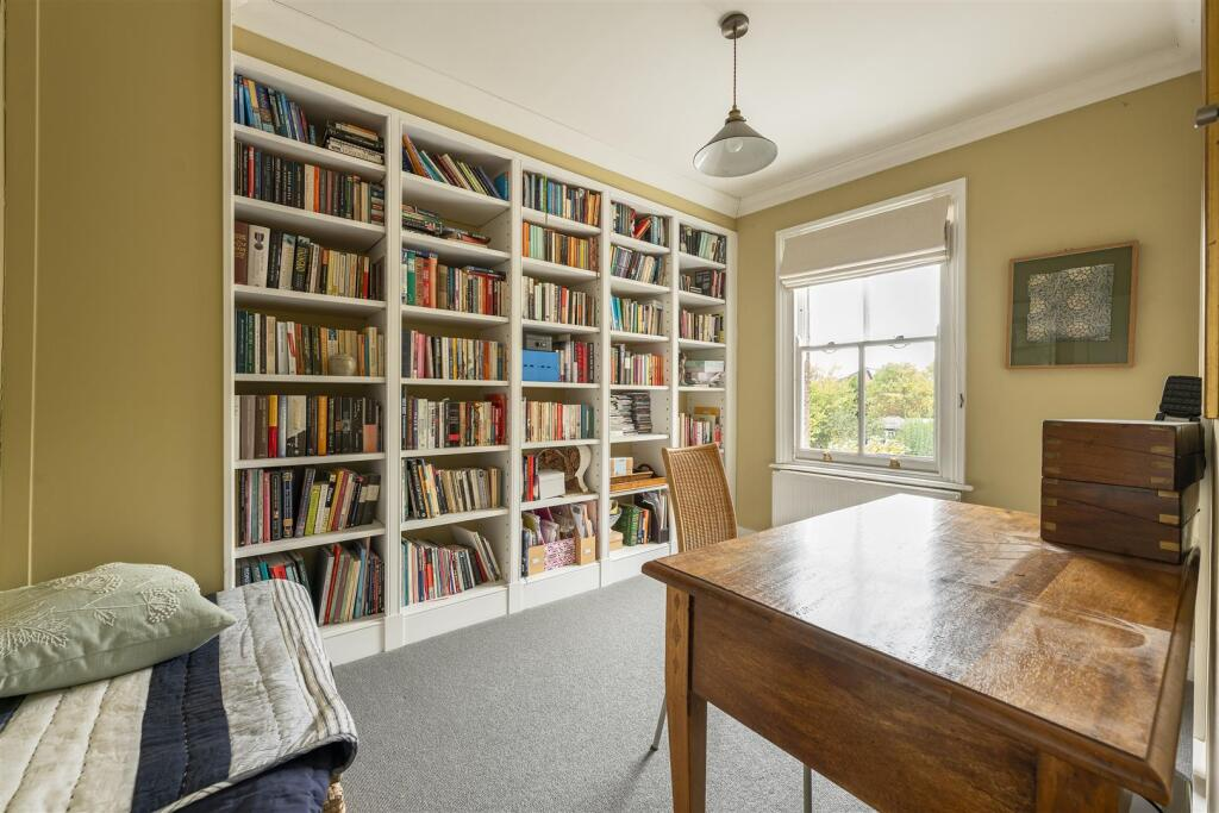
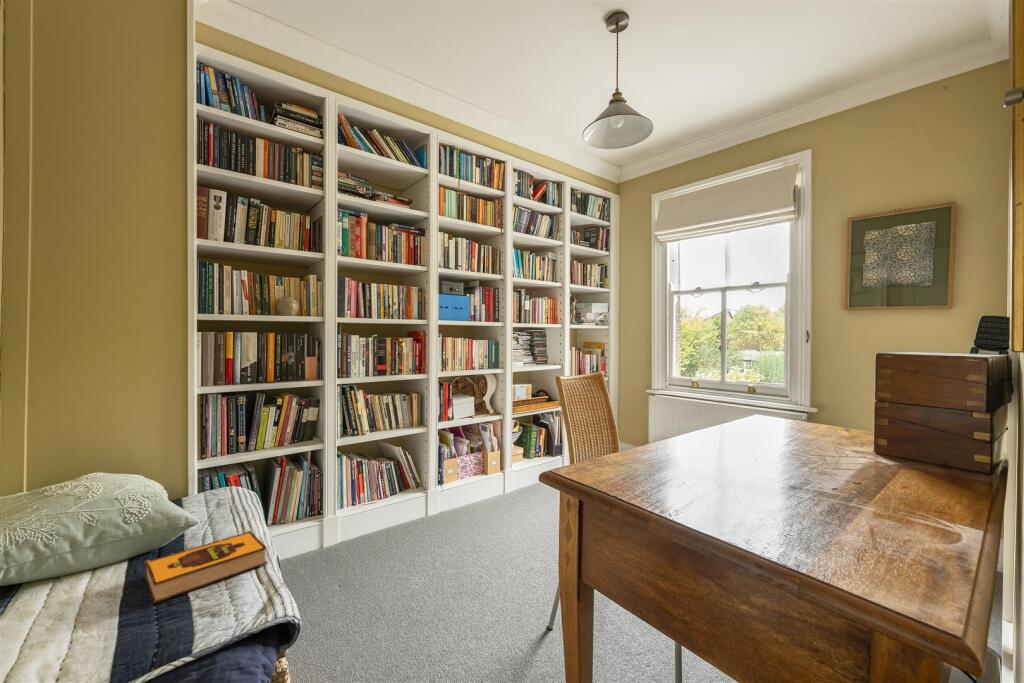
+ hardback book (207, 561)
